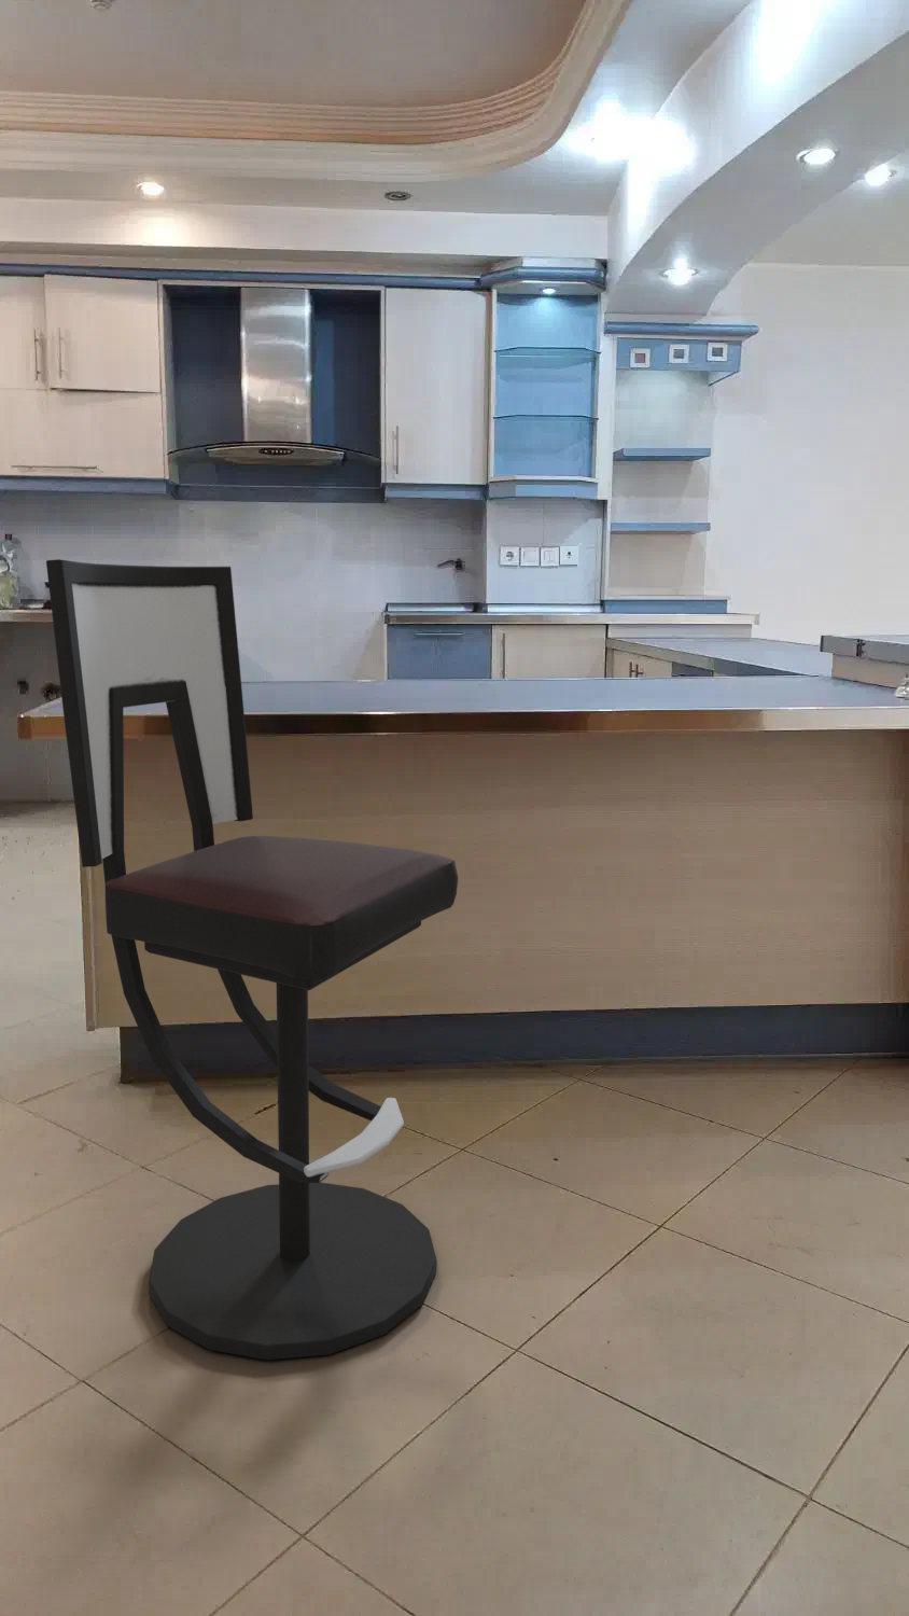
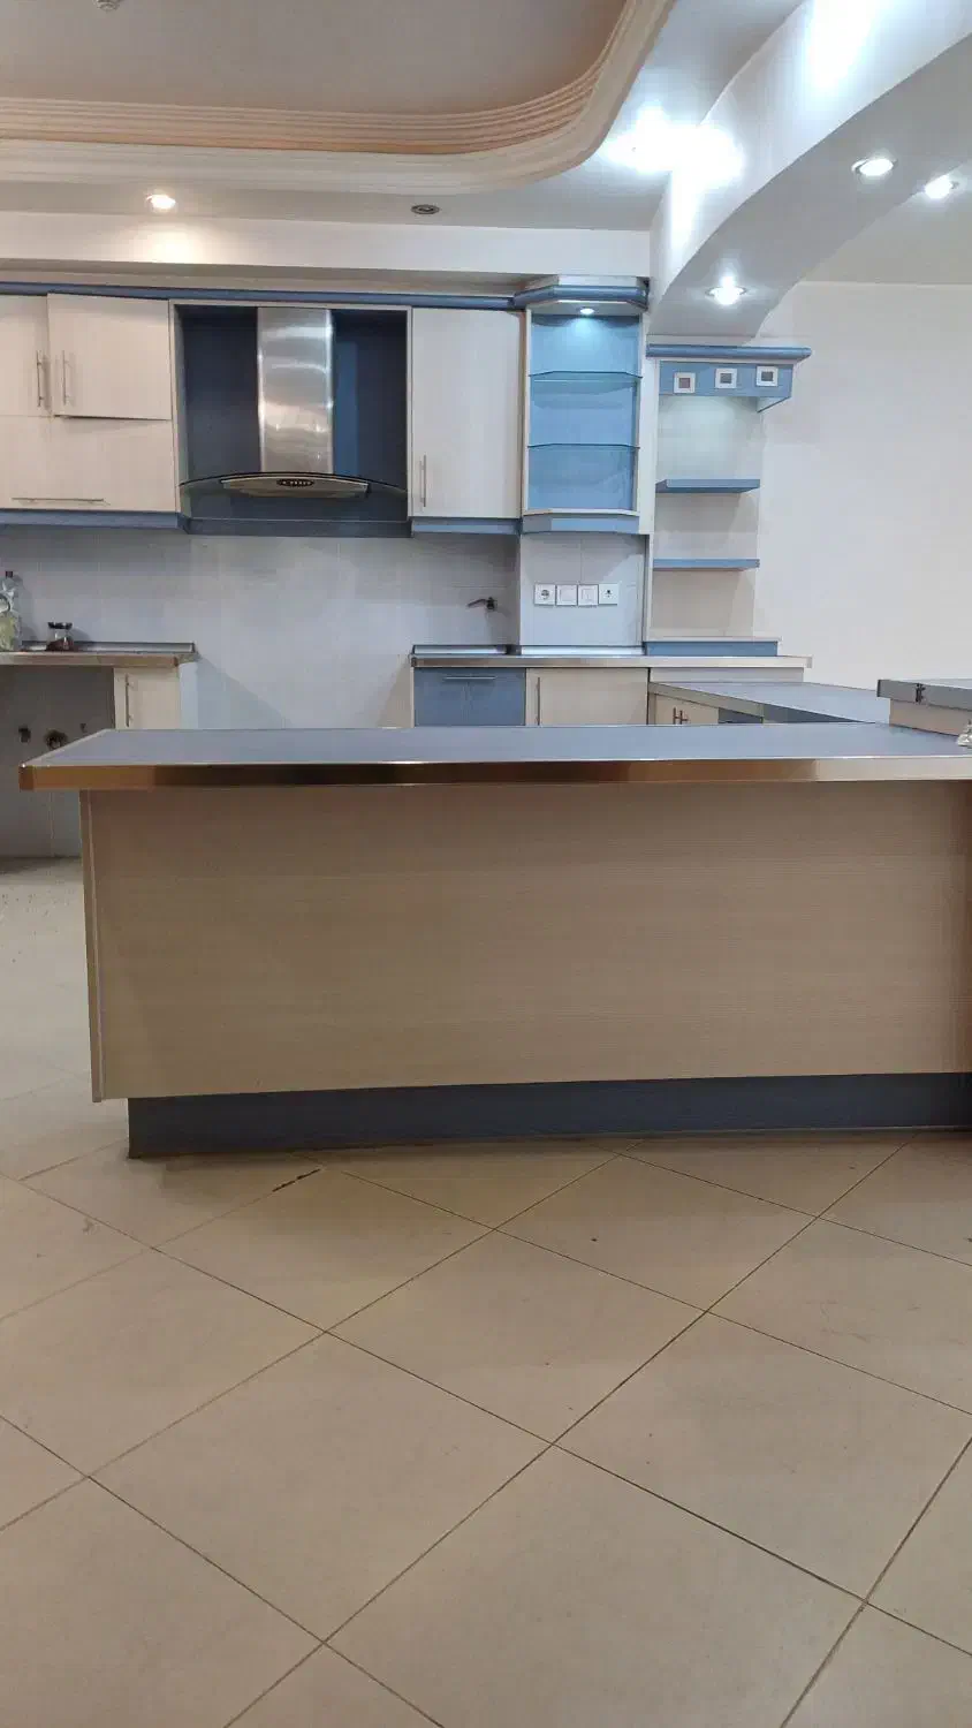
- bar stool (272, 933)
